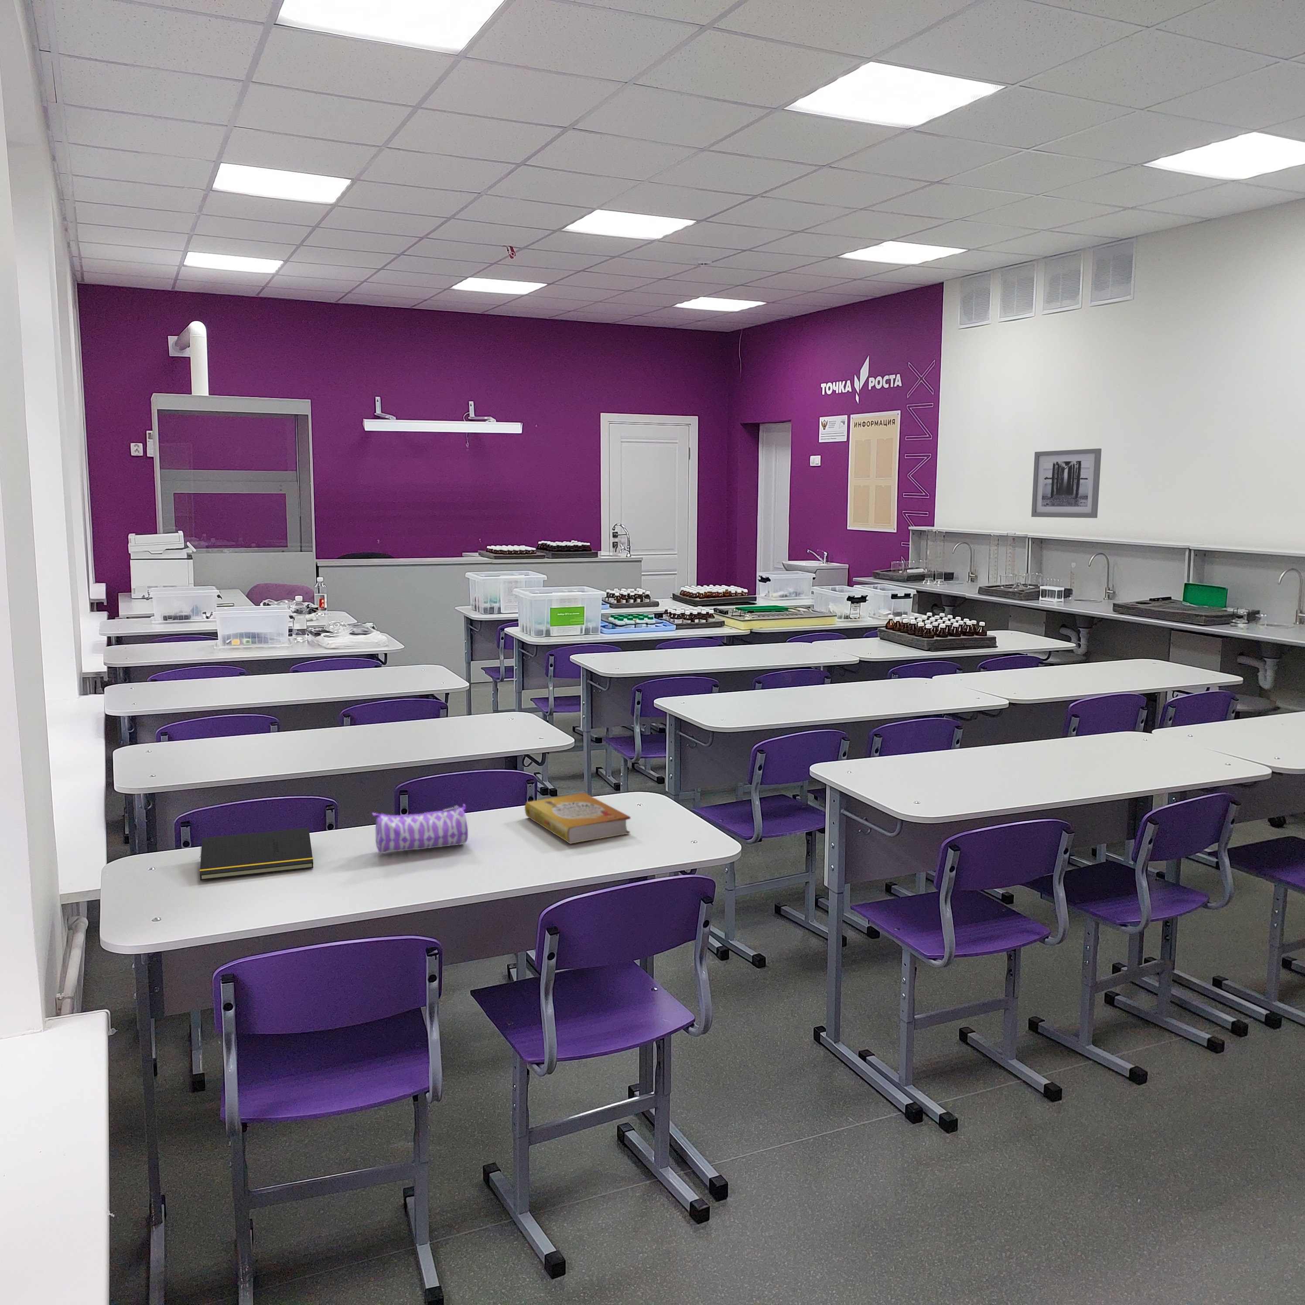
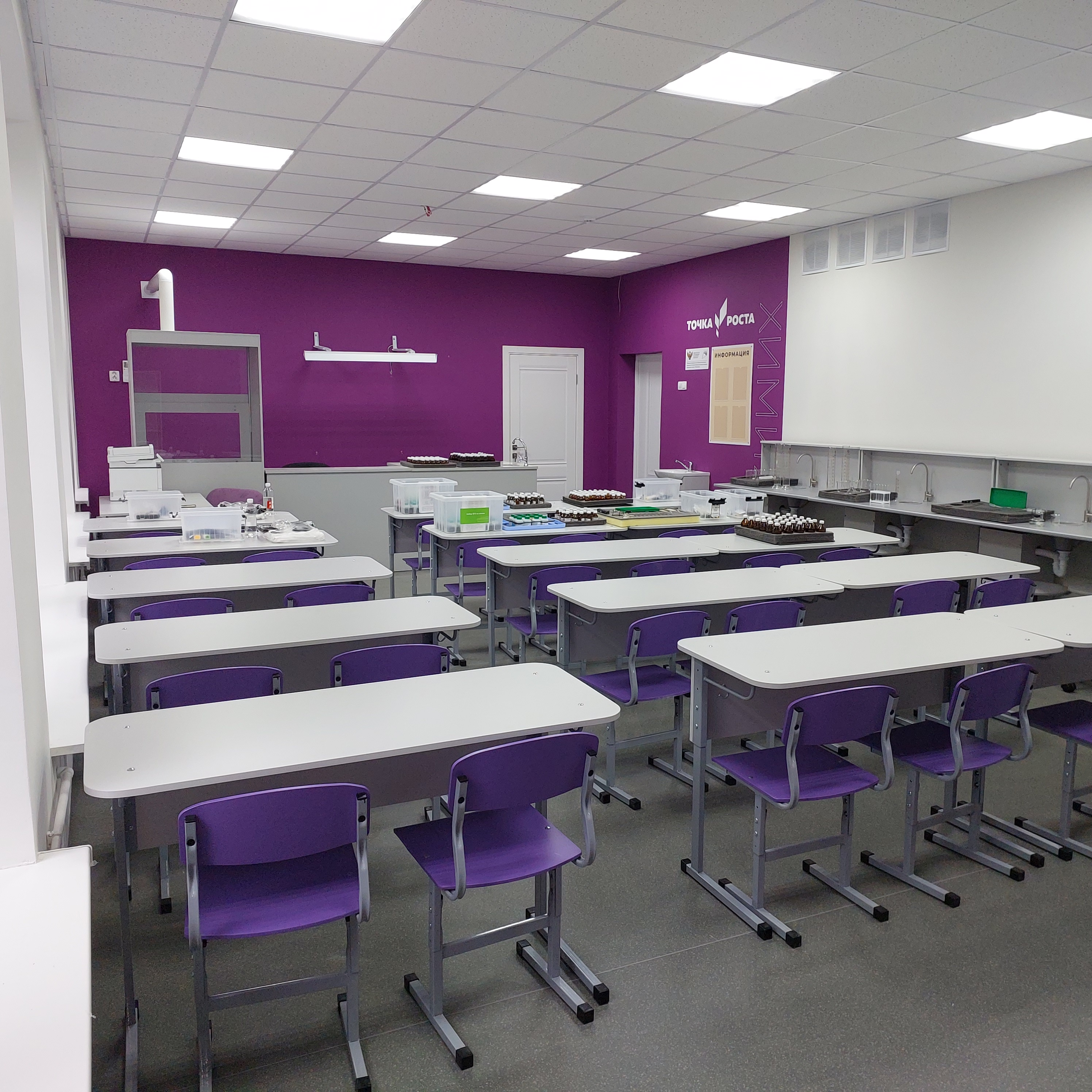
- pencil case (422, 828)
- notepad (257, 853)
- wall art (1065, 484)
- book (576, 817)
